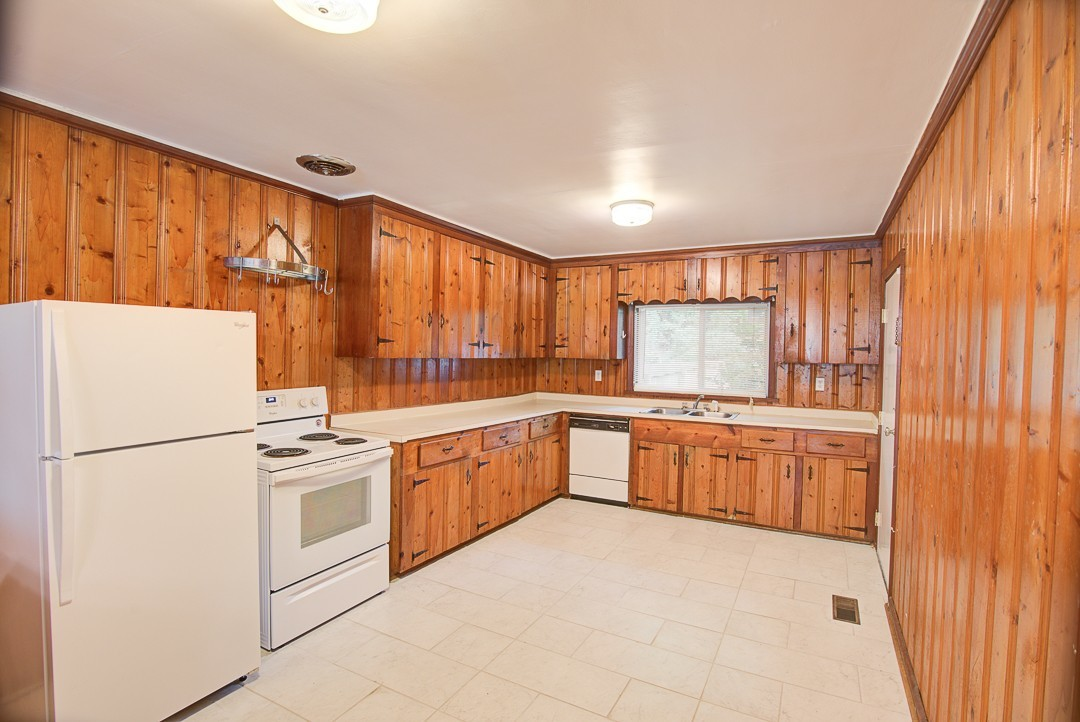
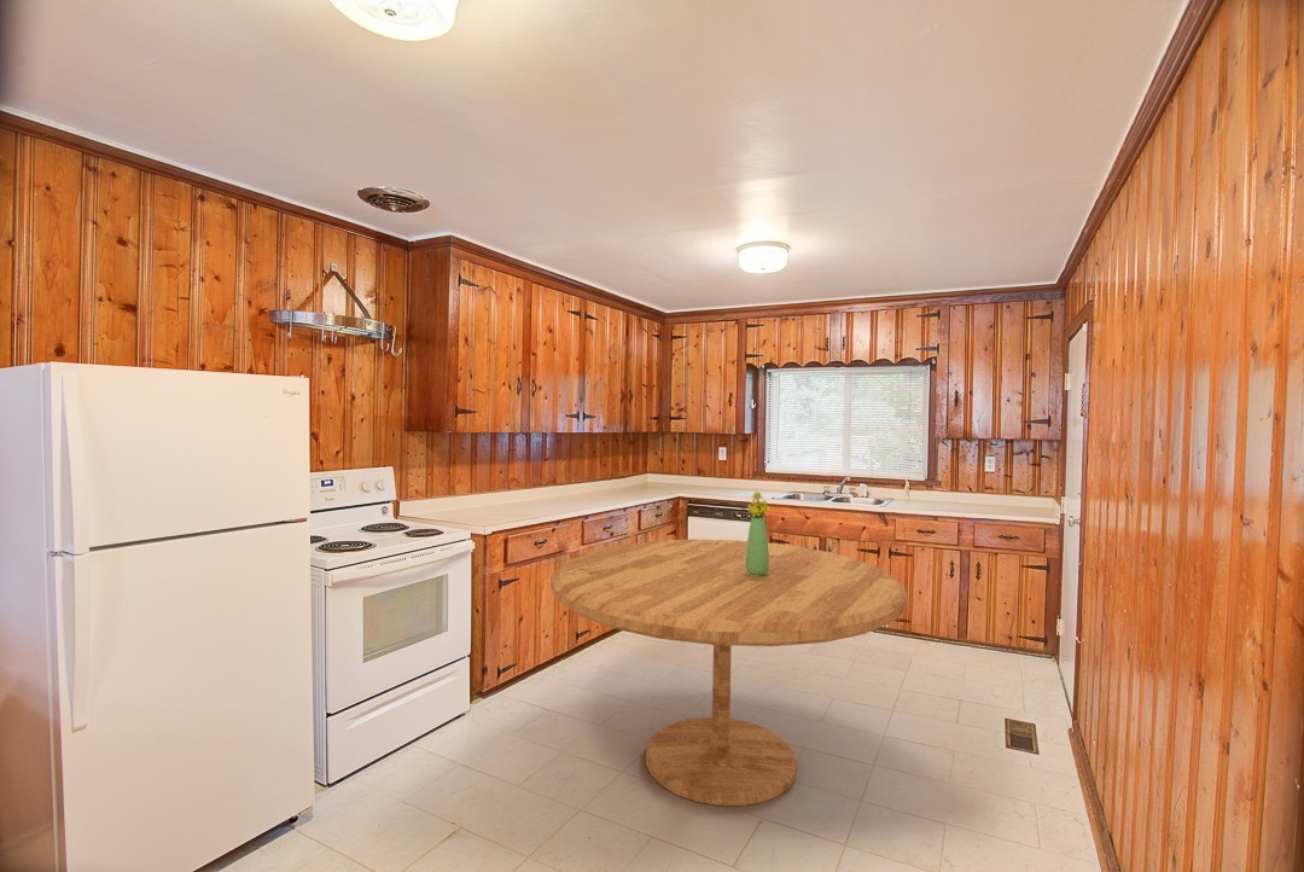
+ dining table (721, 665)
+ bouquet (757, 533)
